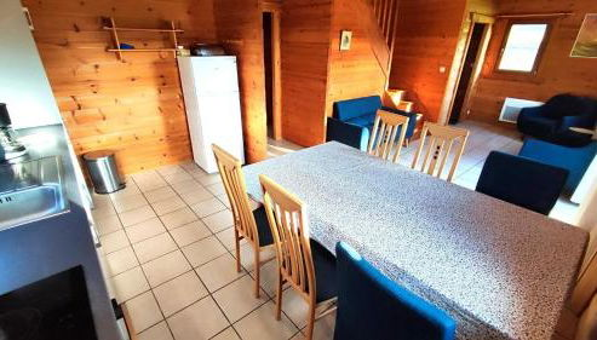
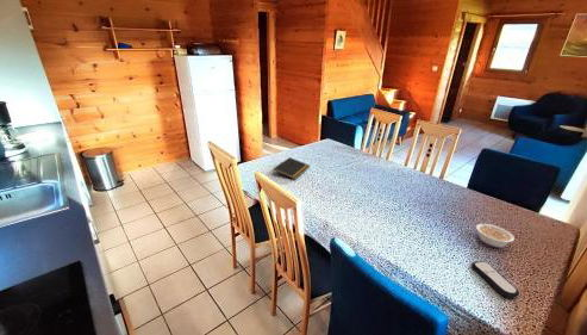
+ remote control (494, 278)
+ notepad (292, 167)
+ legume (492, 235)
